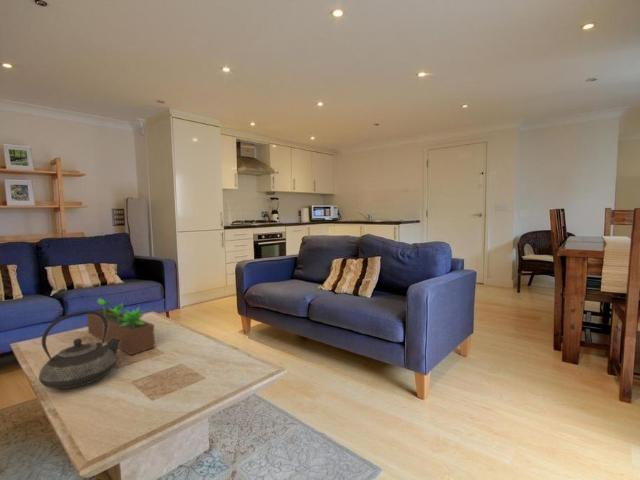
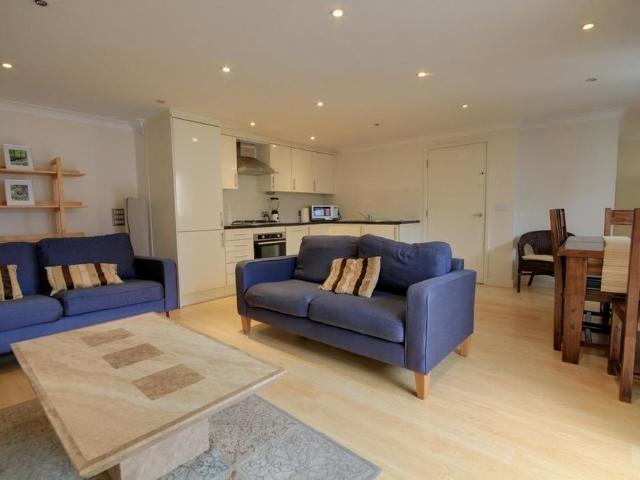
- teapot (82, 344)
- succulent planter (118, 321)
